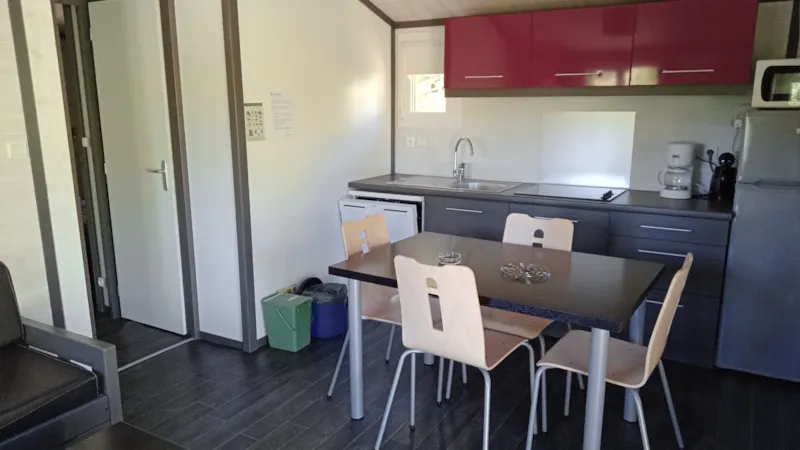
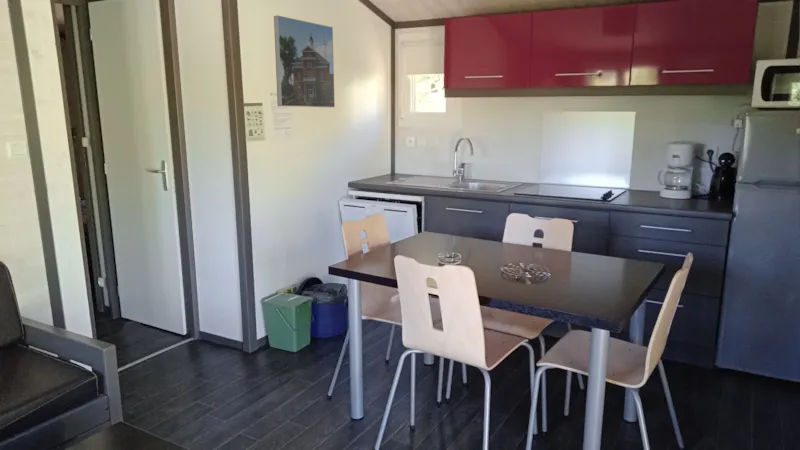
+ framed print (306, 64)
